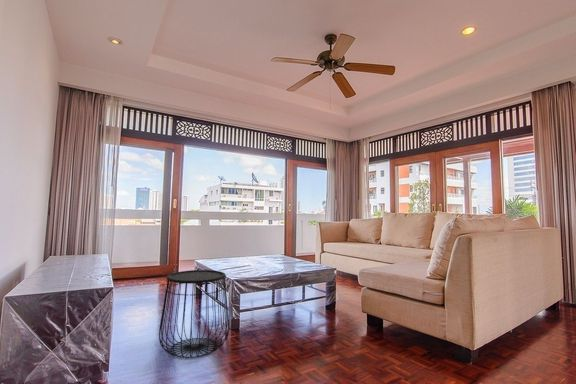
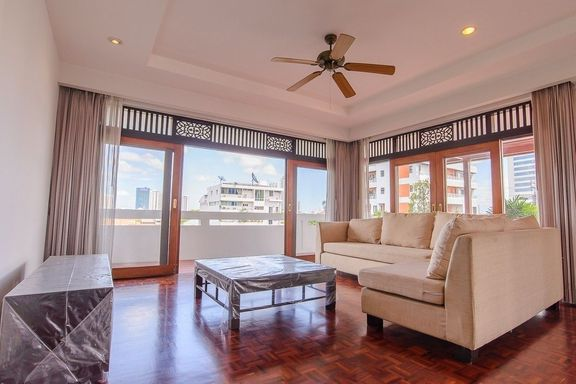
- side table (199, 310)
